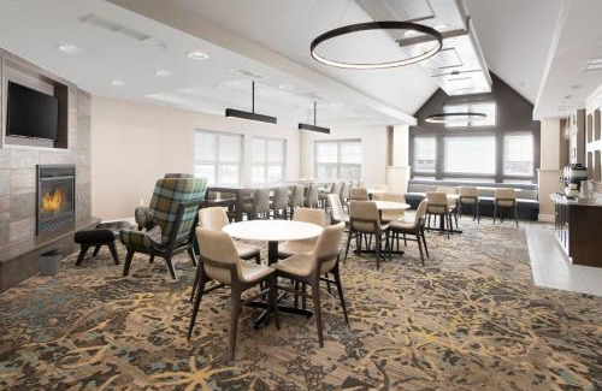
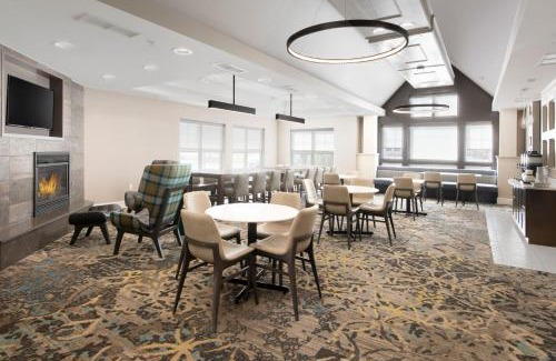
- trash can (49, 259)
